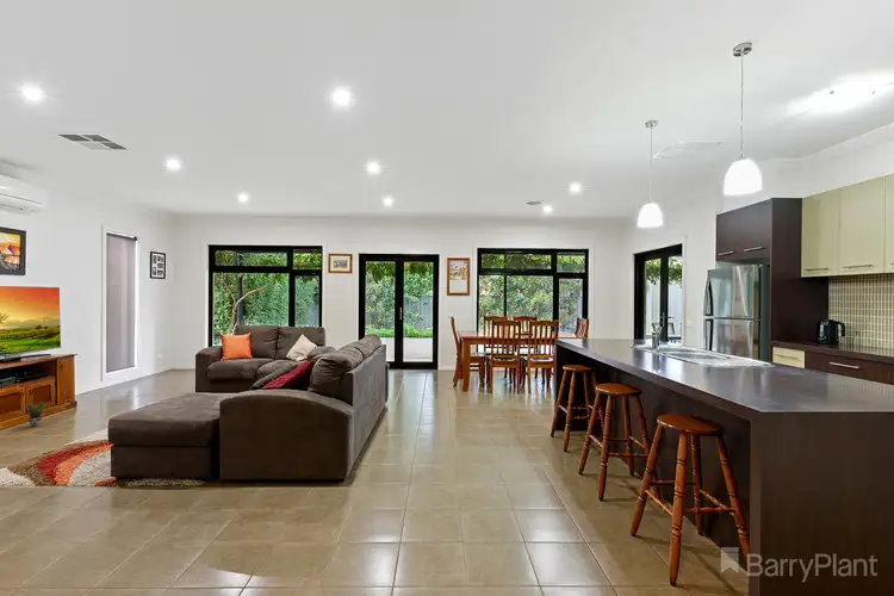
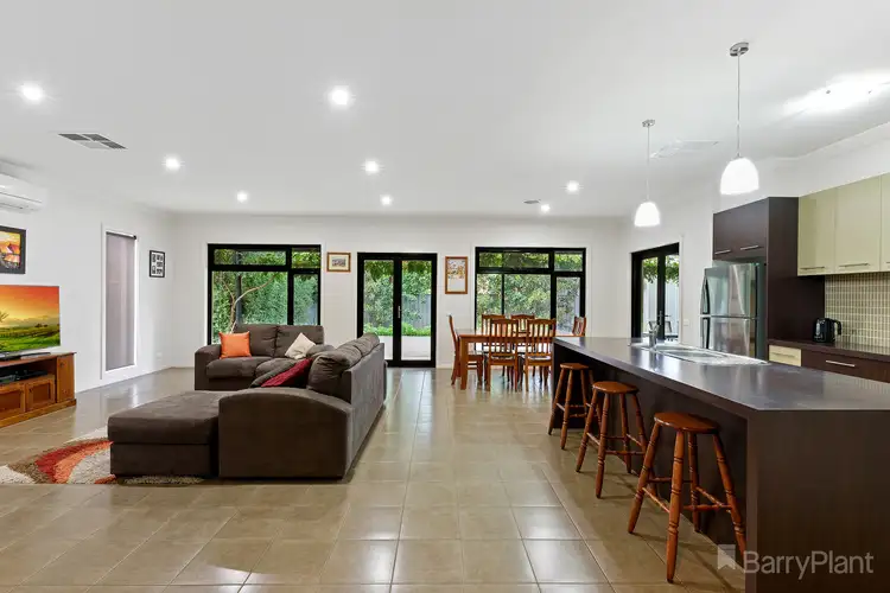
- potted plant (36, 414)
